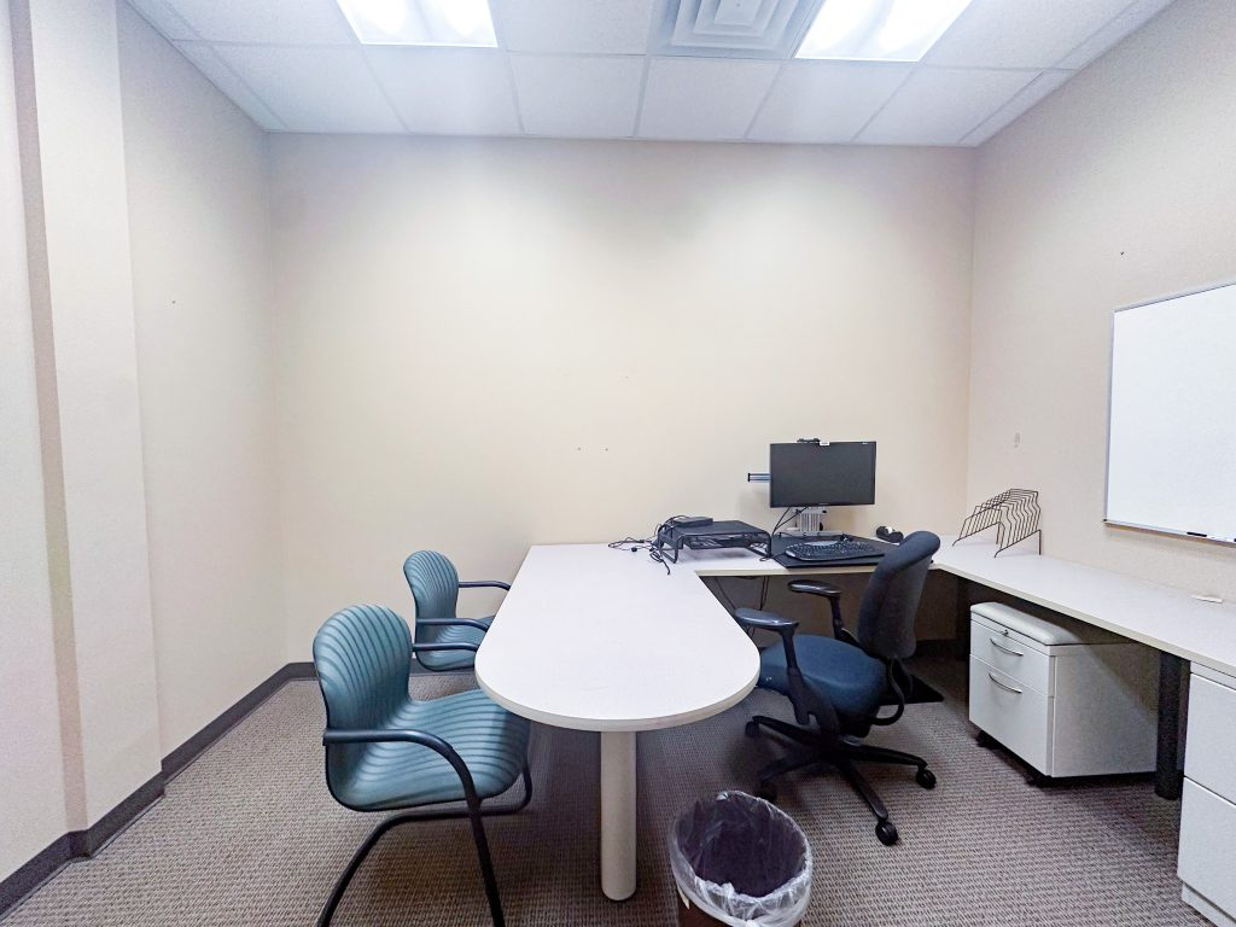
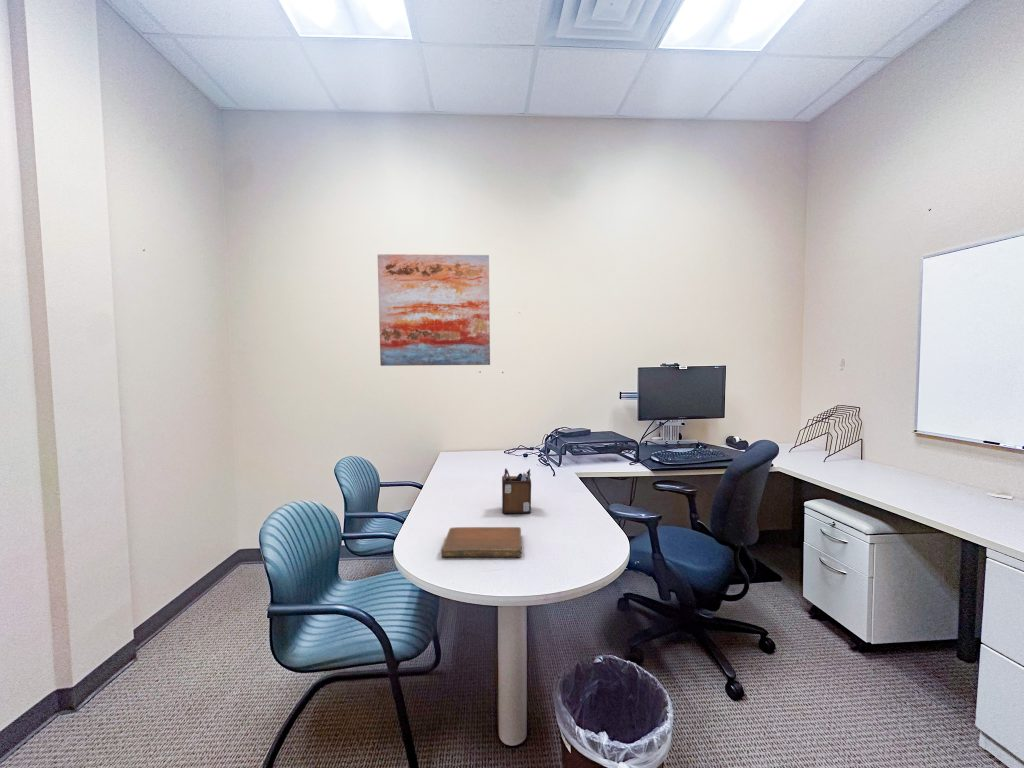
+ wall art (434, 310)
+ notebook (483, 541)
+ desk organizer (516, 488)
